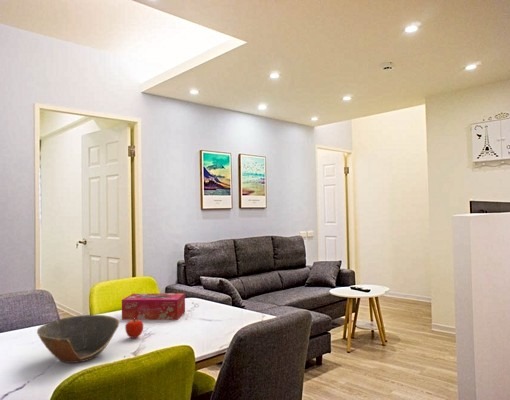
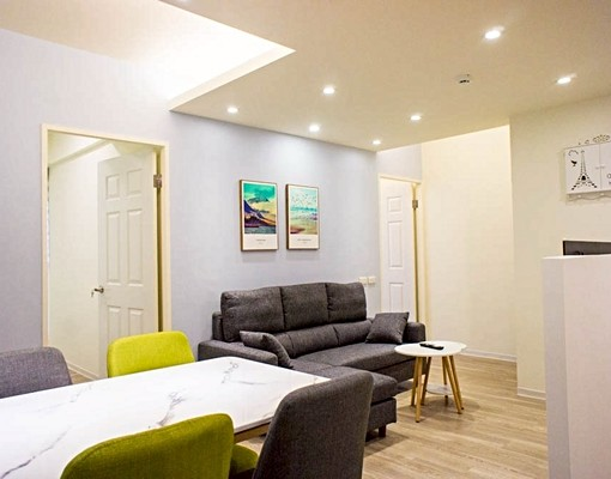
- tissue box (154, 306)
- fruit (134, 328)
- bowl (77, 339)
